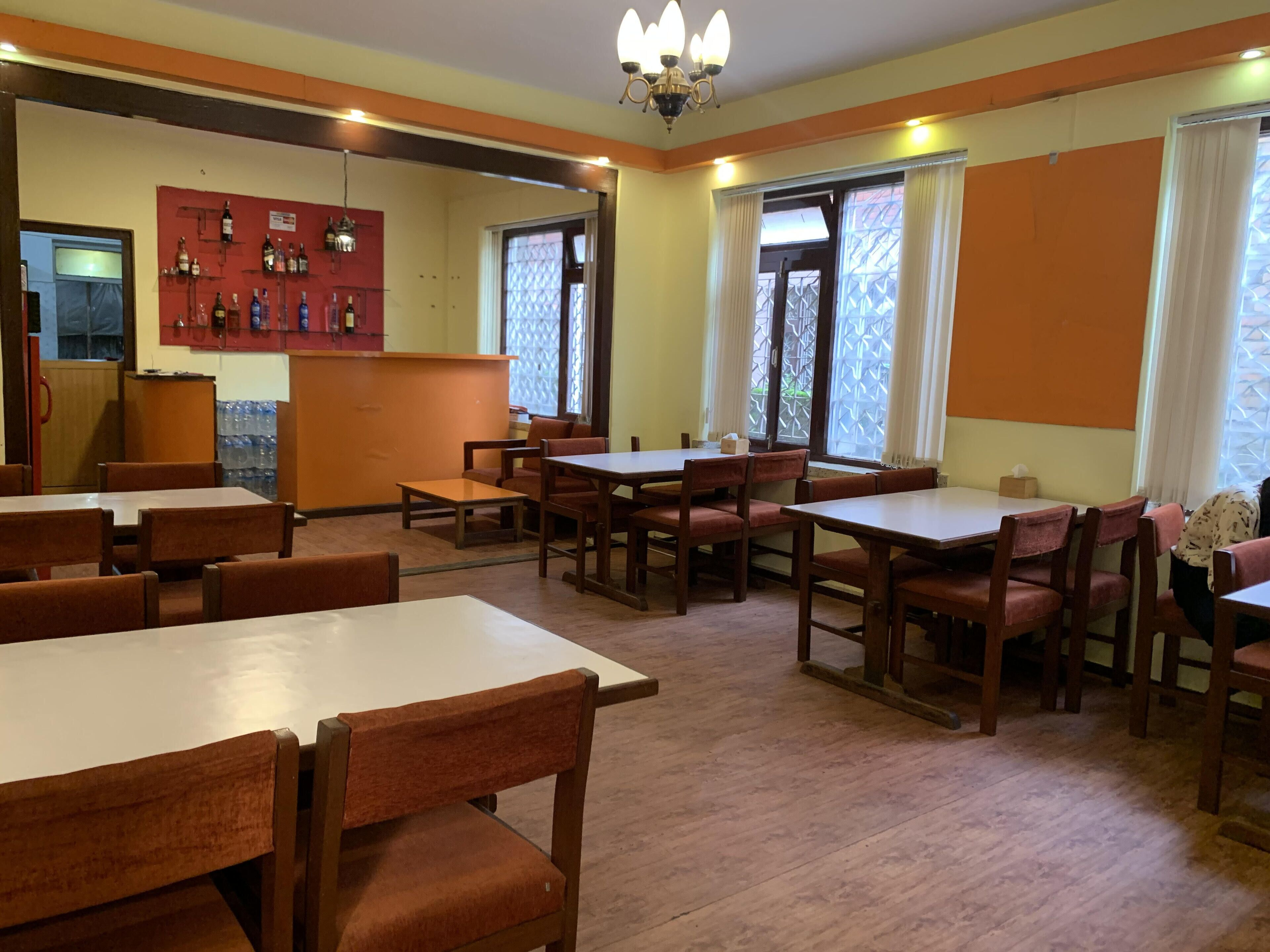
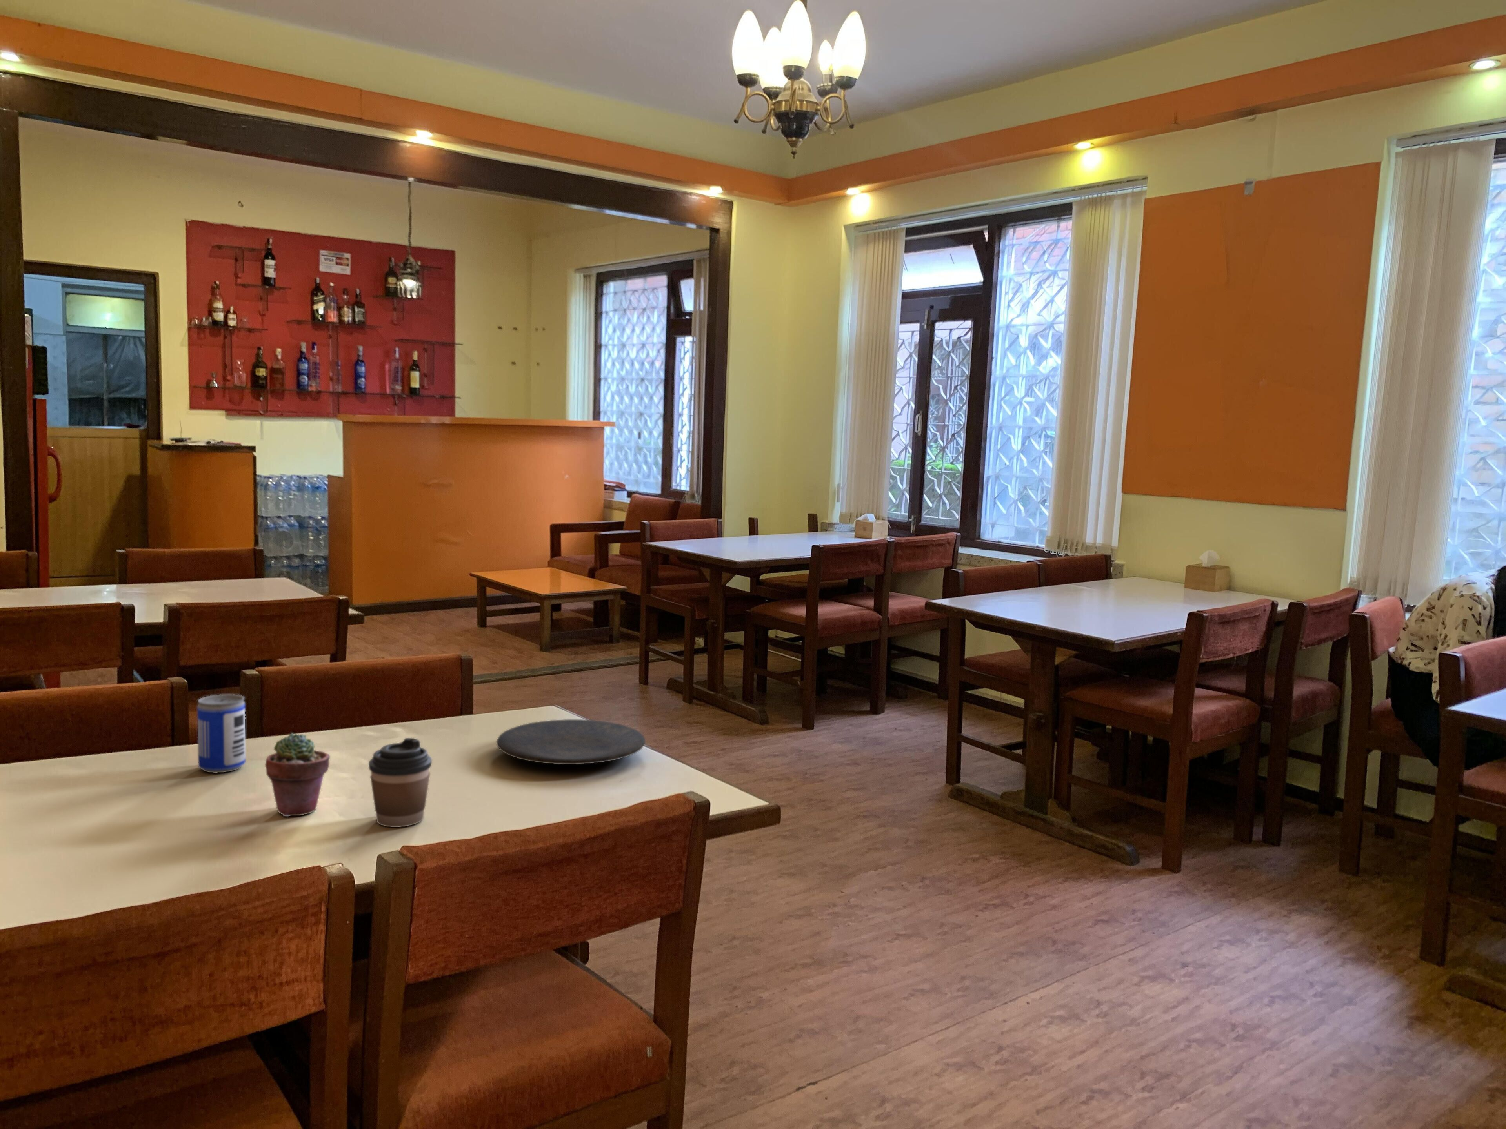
+ coffee cup (400, 780)
+ potted succulent (298, 772)
+ plate (572, 745)
+ beer can (222, 733)
